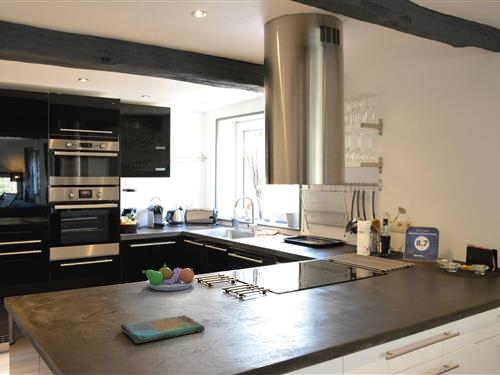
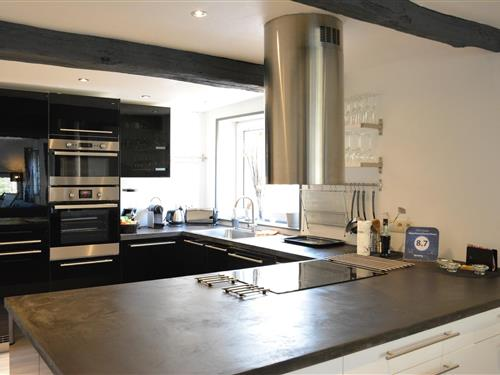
- fruit bowl (169, 276)
- dish towel (162, 326)
